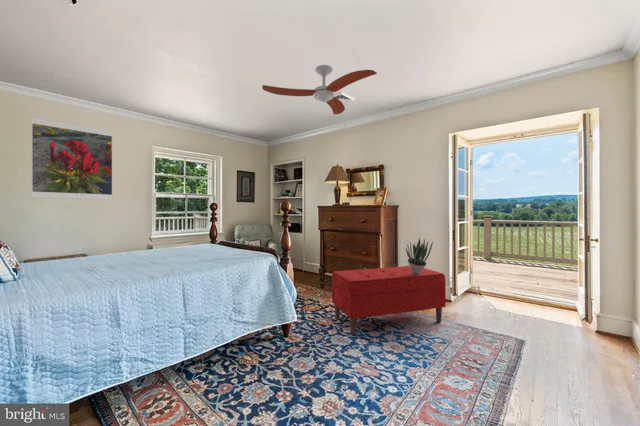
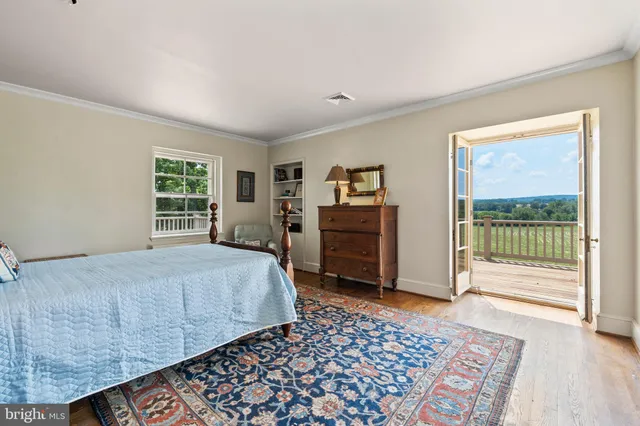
- bench (387, 296)
- ceiling fan (316, 88)
- potted plant (415, 255)
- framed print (75, 161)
